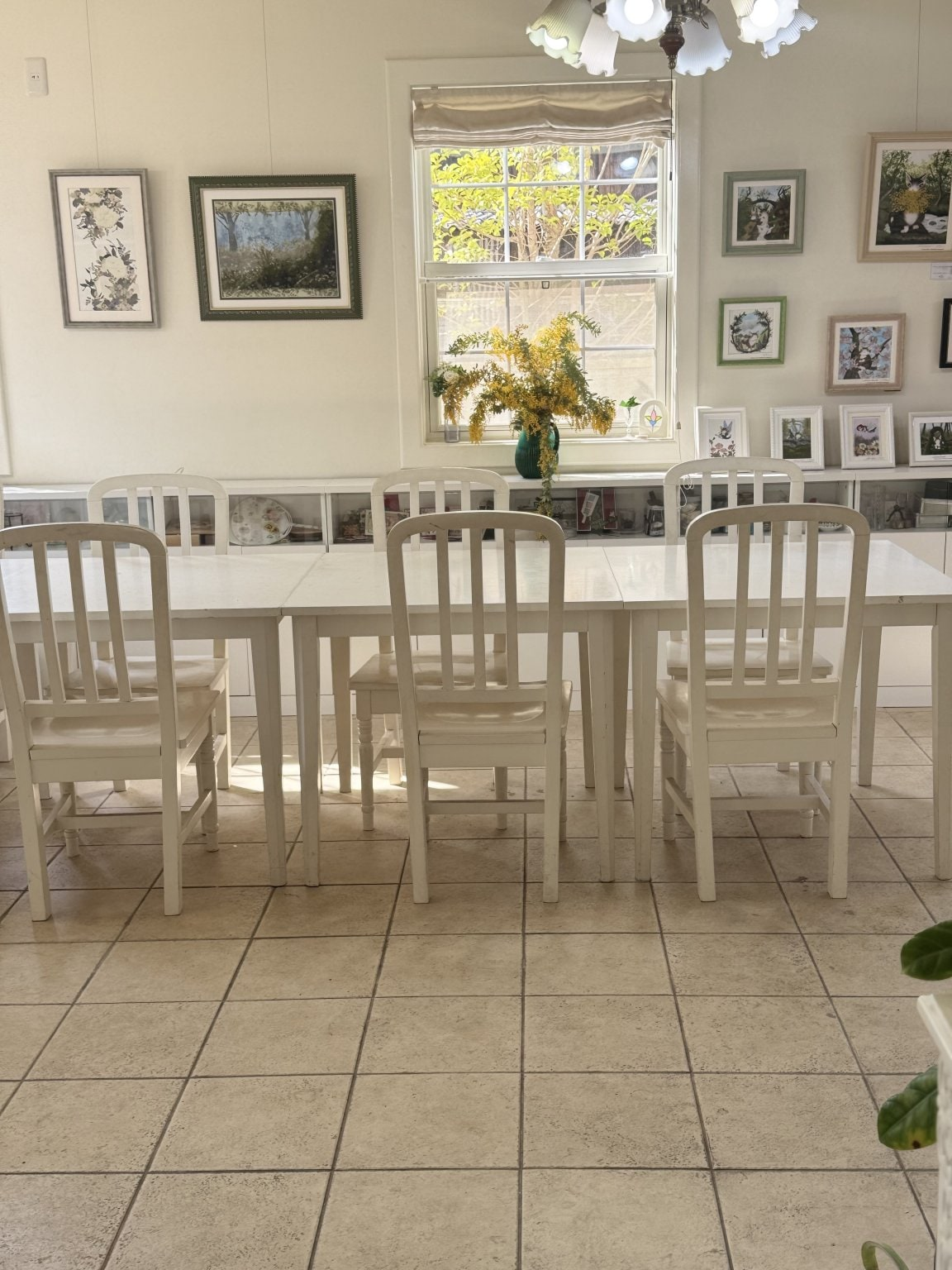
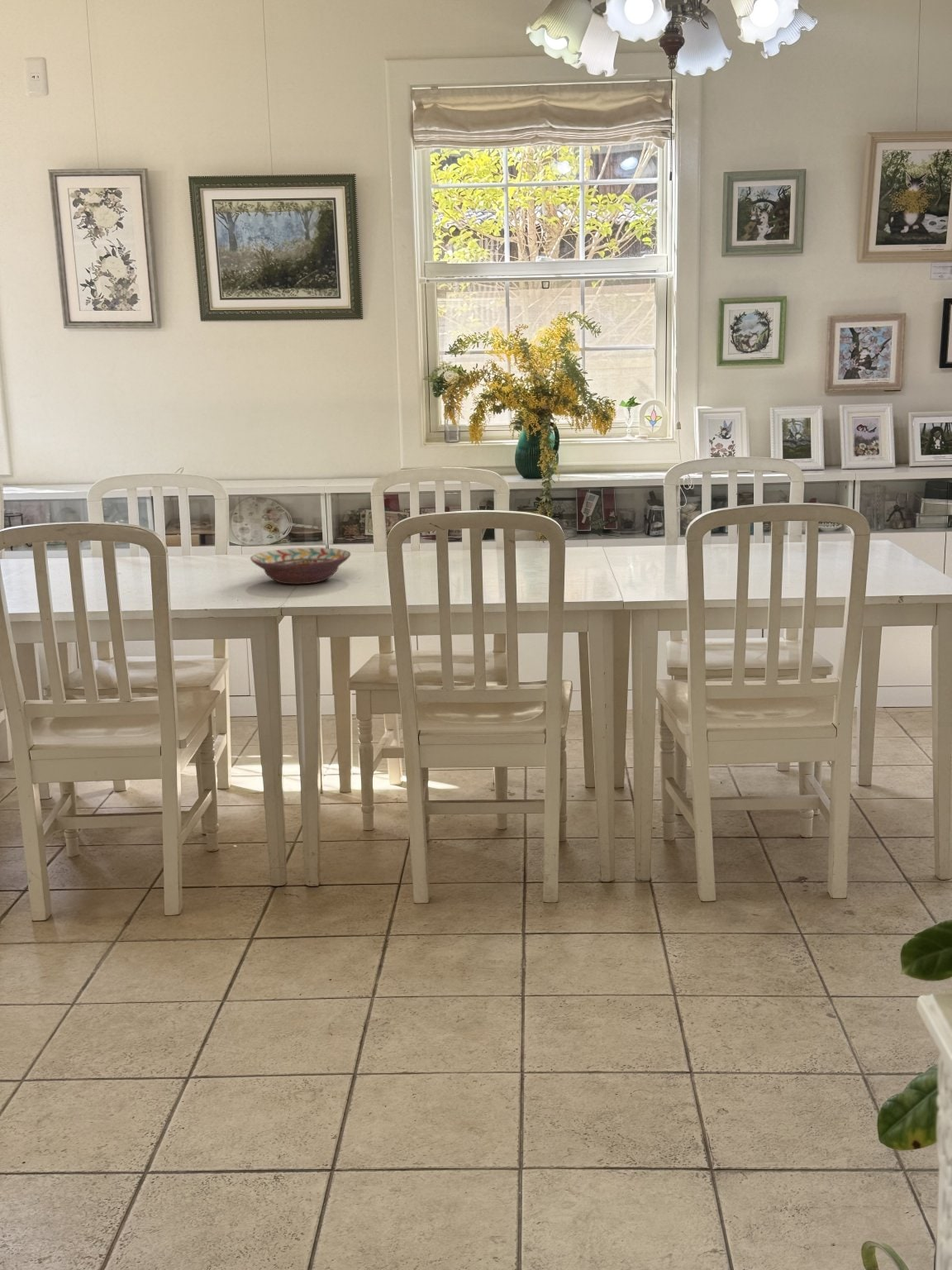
+ decorative bowl (301, 567)
